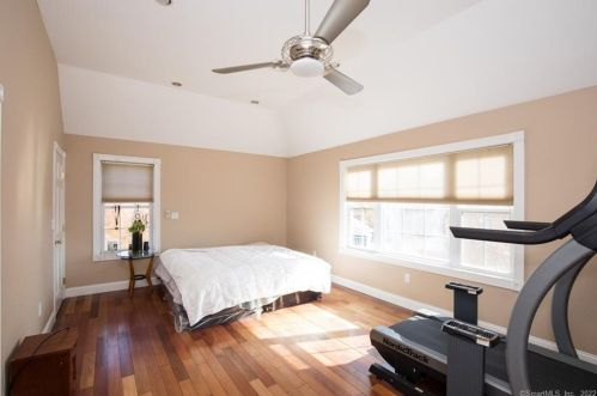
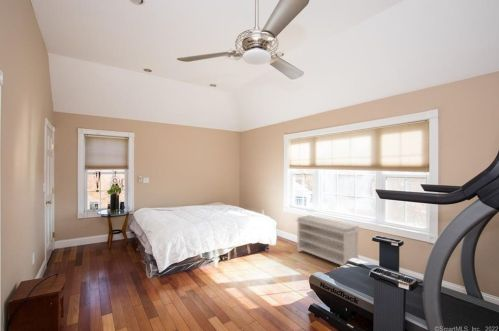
+ bench (325, 239)
